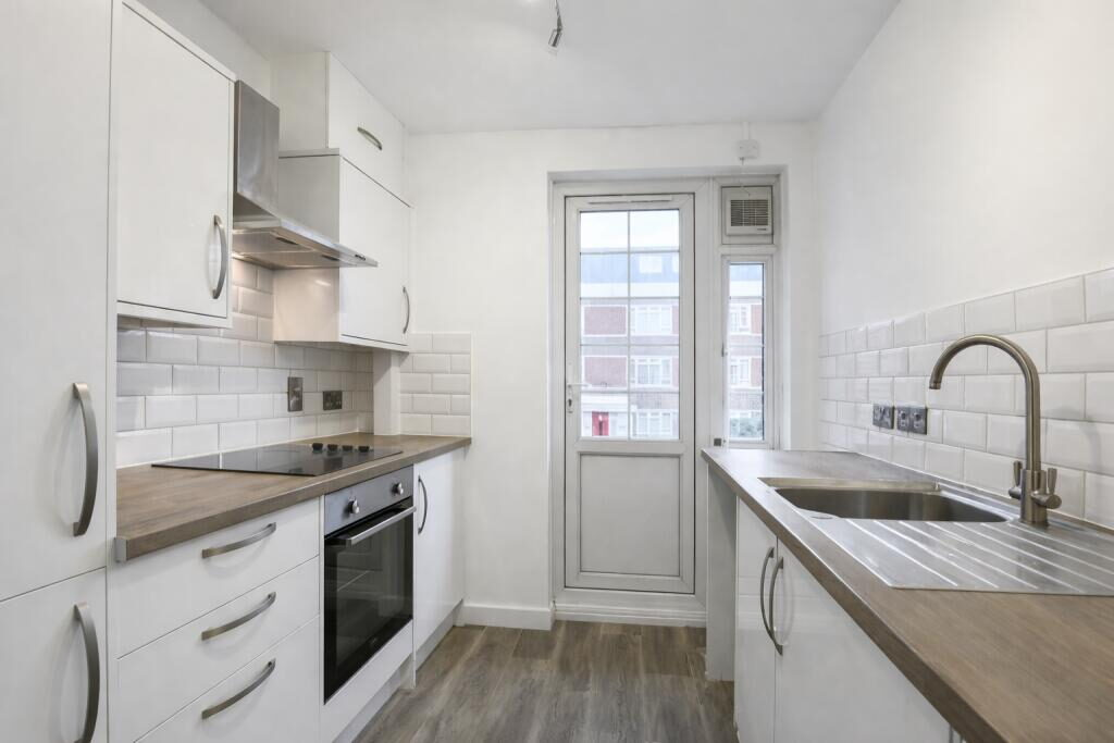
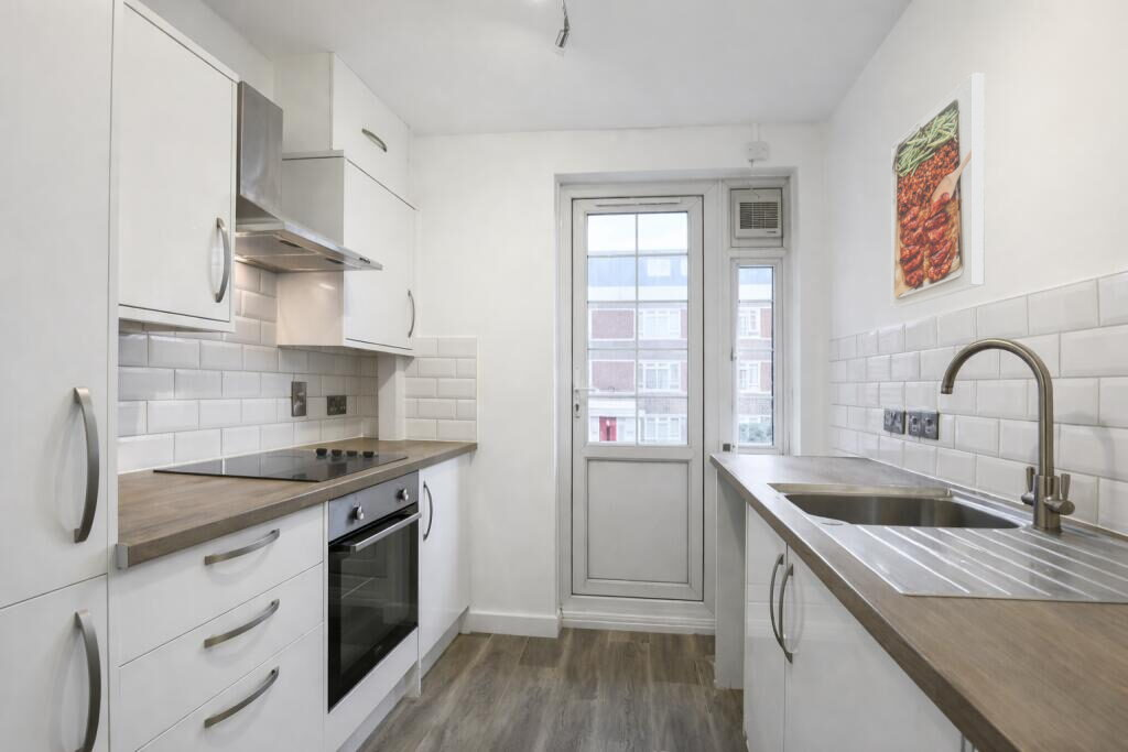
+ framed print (931, 206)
